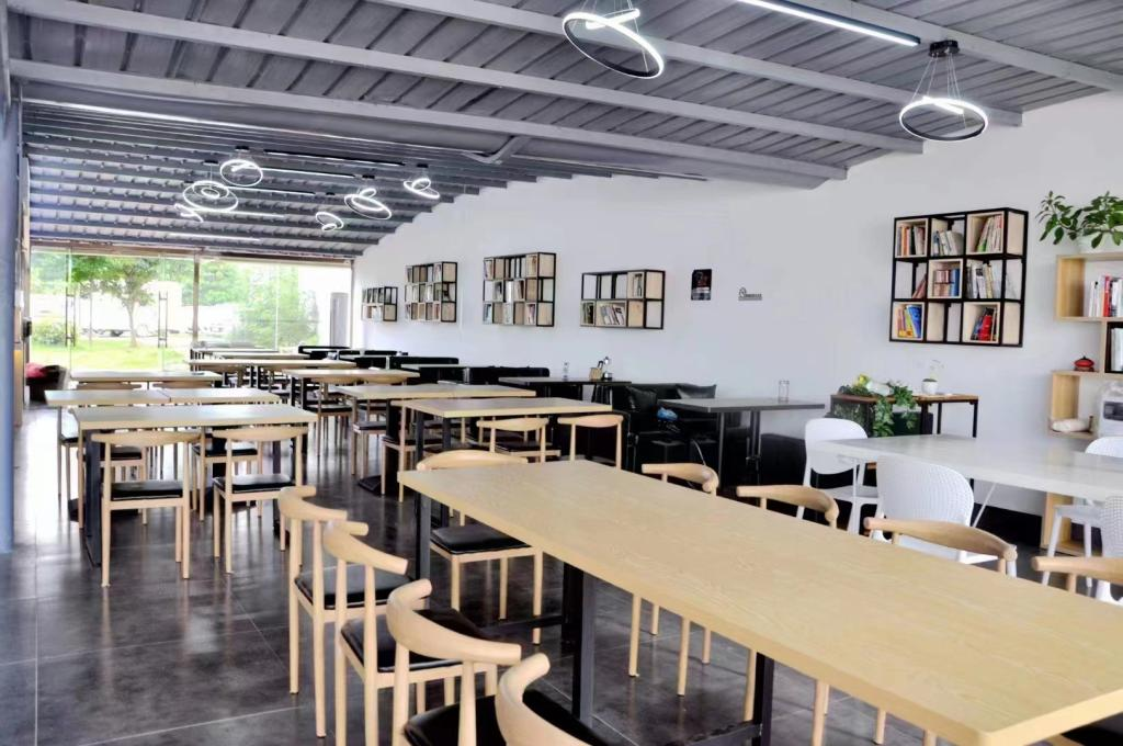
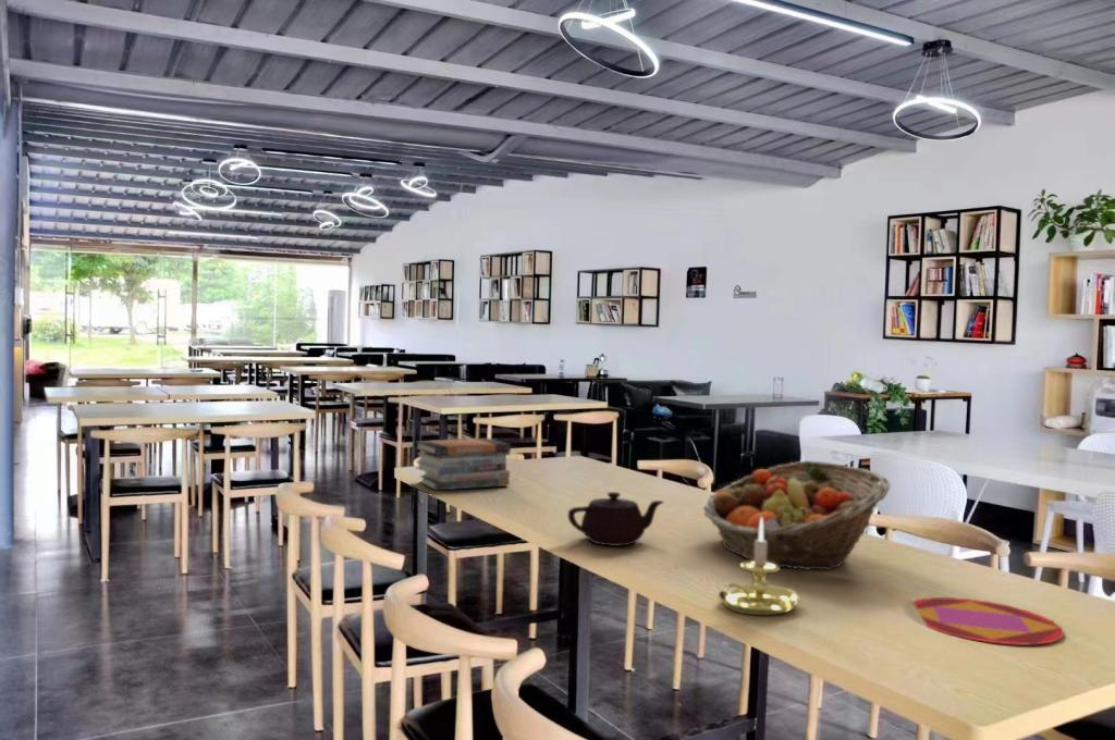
+ book stack (462, 462)
+ candle holder (755, 562)
+ plate (980, 619)
+ teapot (616, 517)
+ fruit basket (792, 509)
